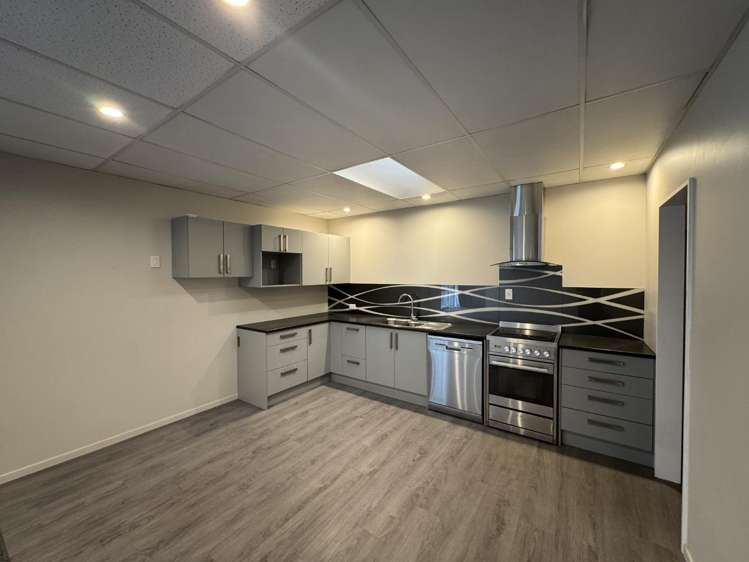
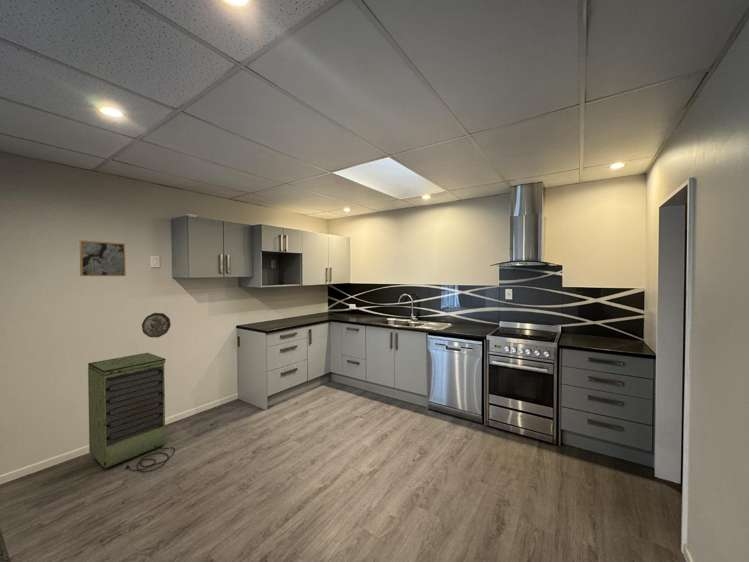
+ storage cabinet (136, 409)
+ wall art (103, 259)
+ decorative plate (156, 325)
